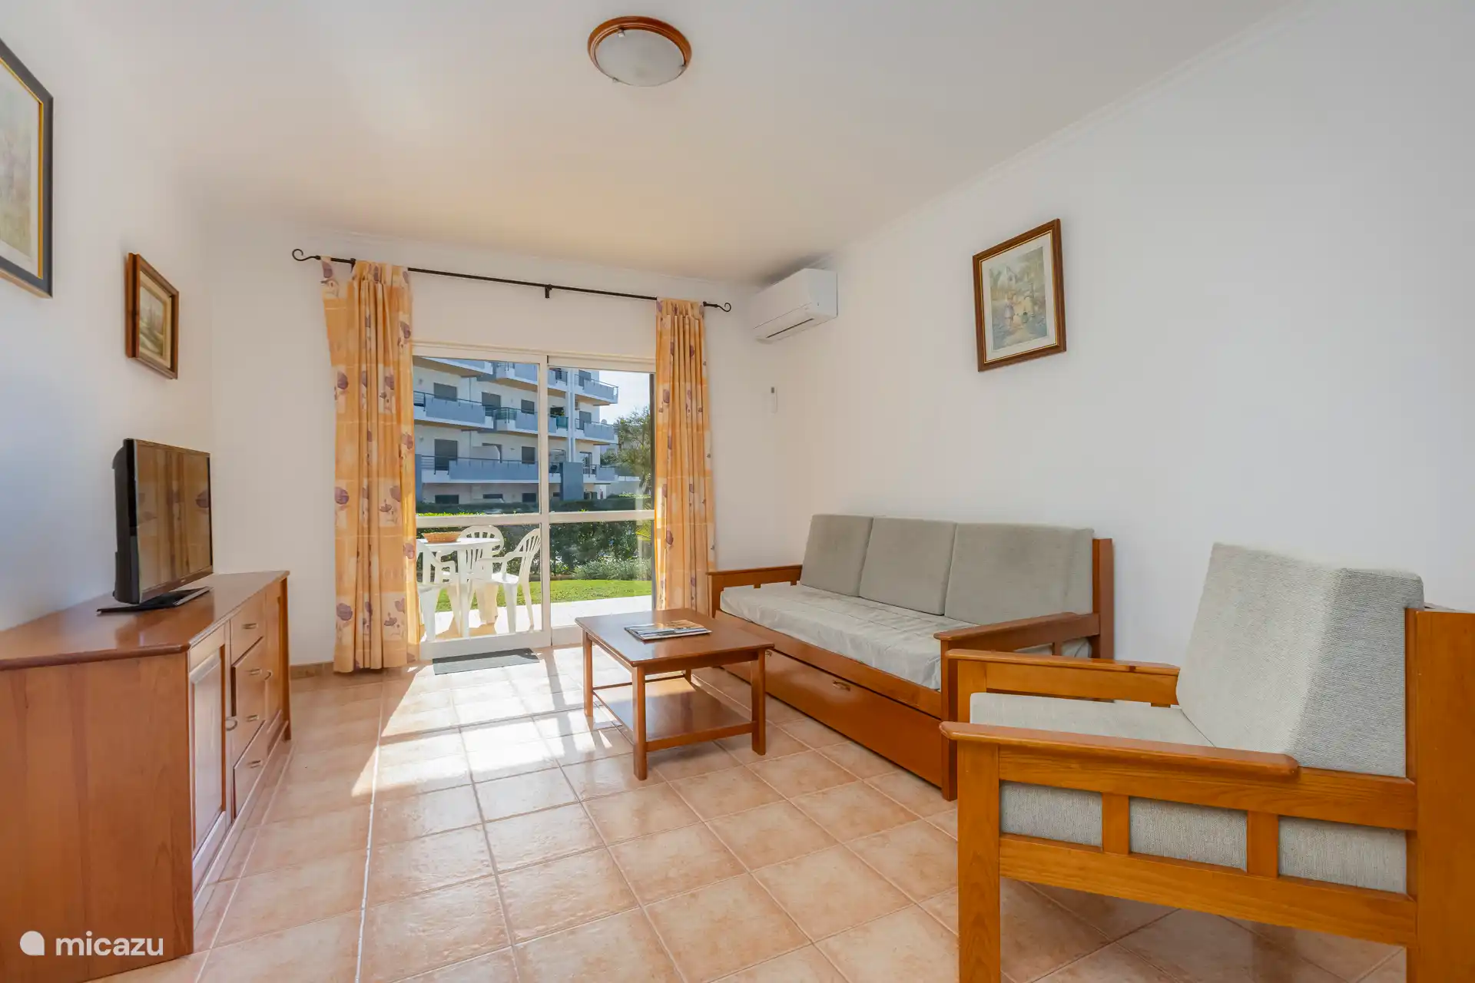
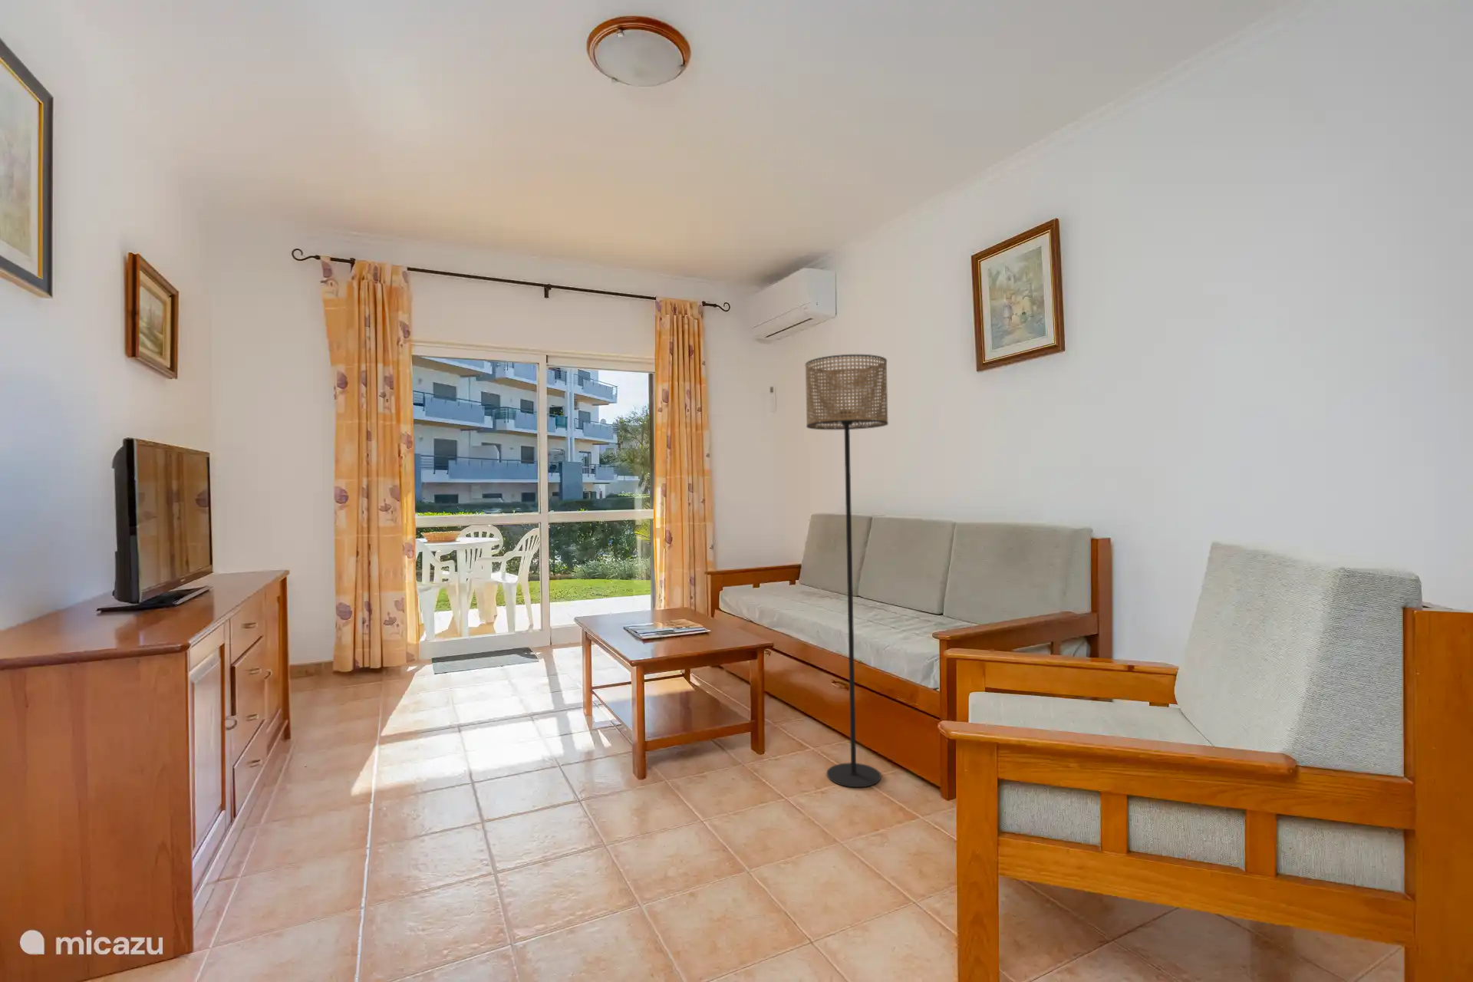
+ floor lamp (849, 569)
